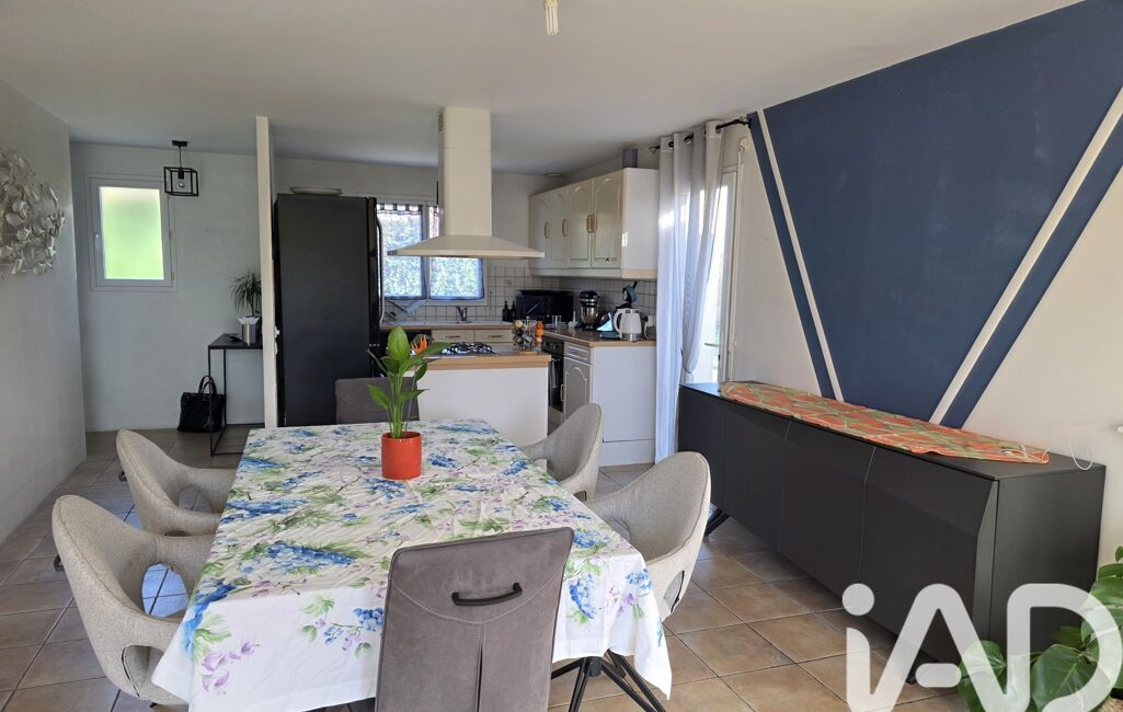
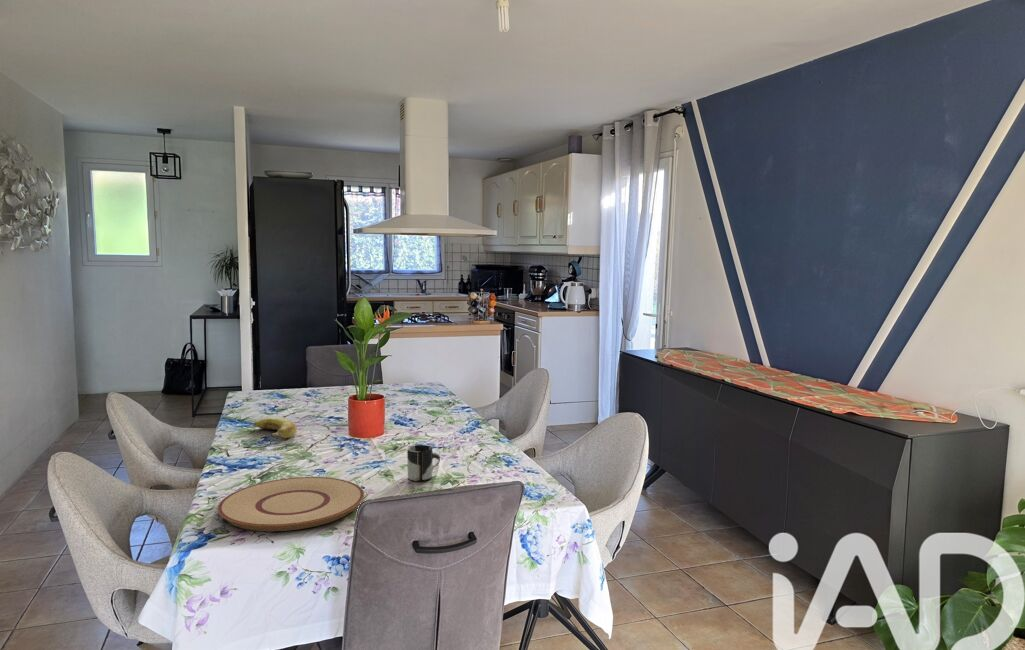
+ cup (424, 462)
+ plate (293, 502)
+ banana (273, 428)
